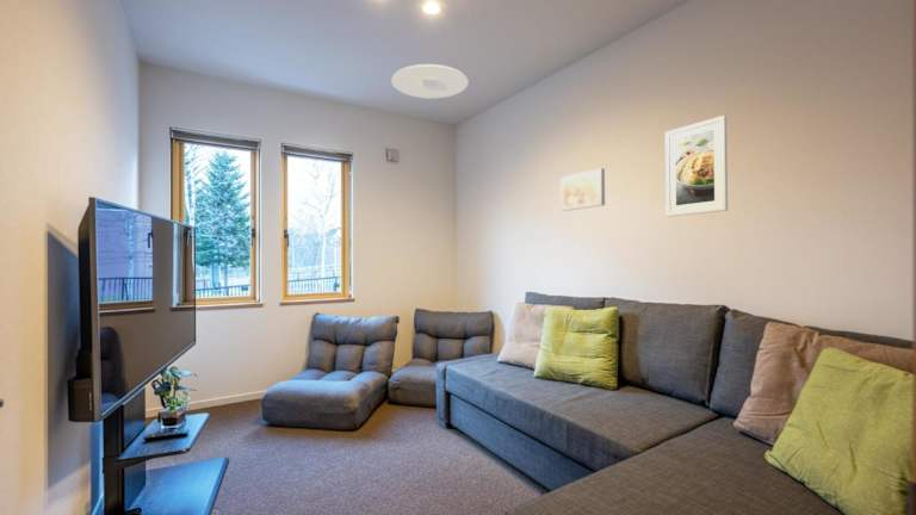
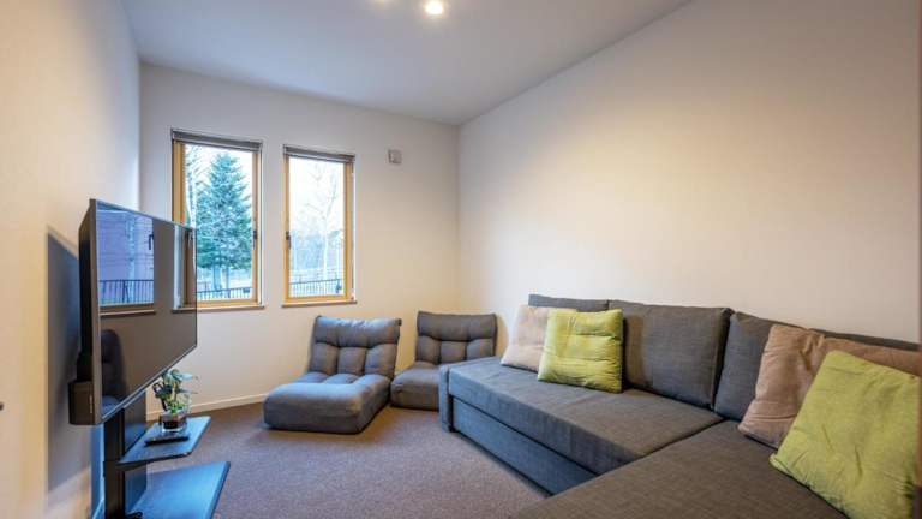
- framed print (694, 168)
- wall art (581, 191)
- ceiling light (429, 79)
